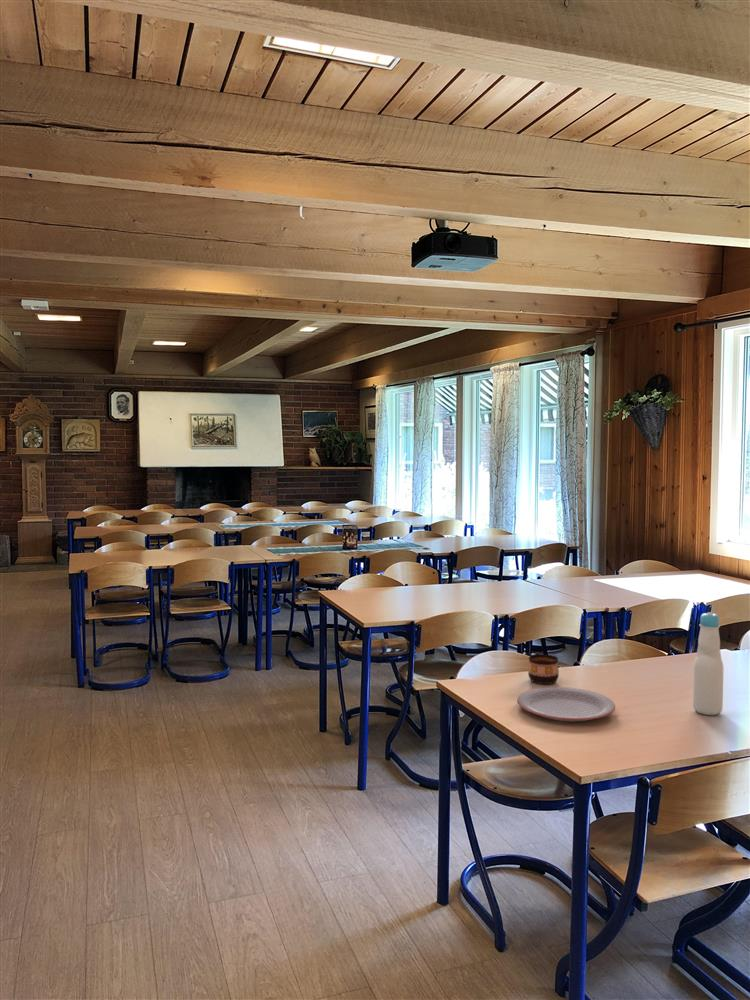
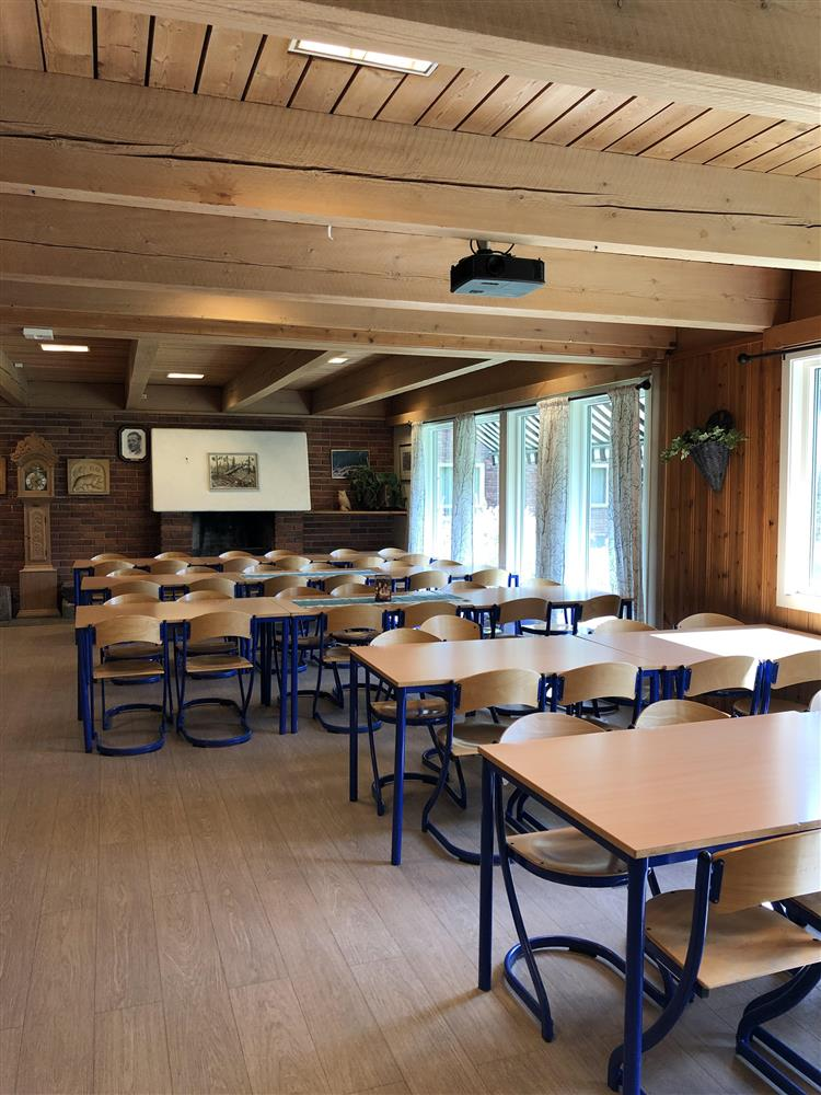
- bottle (708, 662)
- cup (544, 669)
- plate (565, 705)
